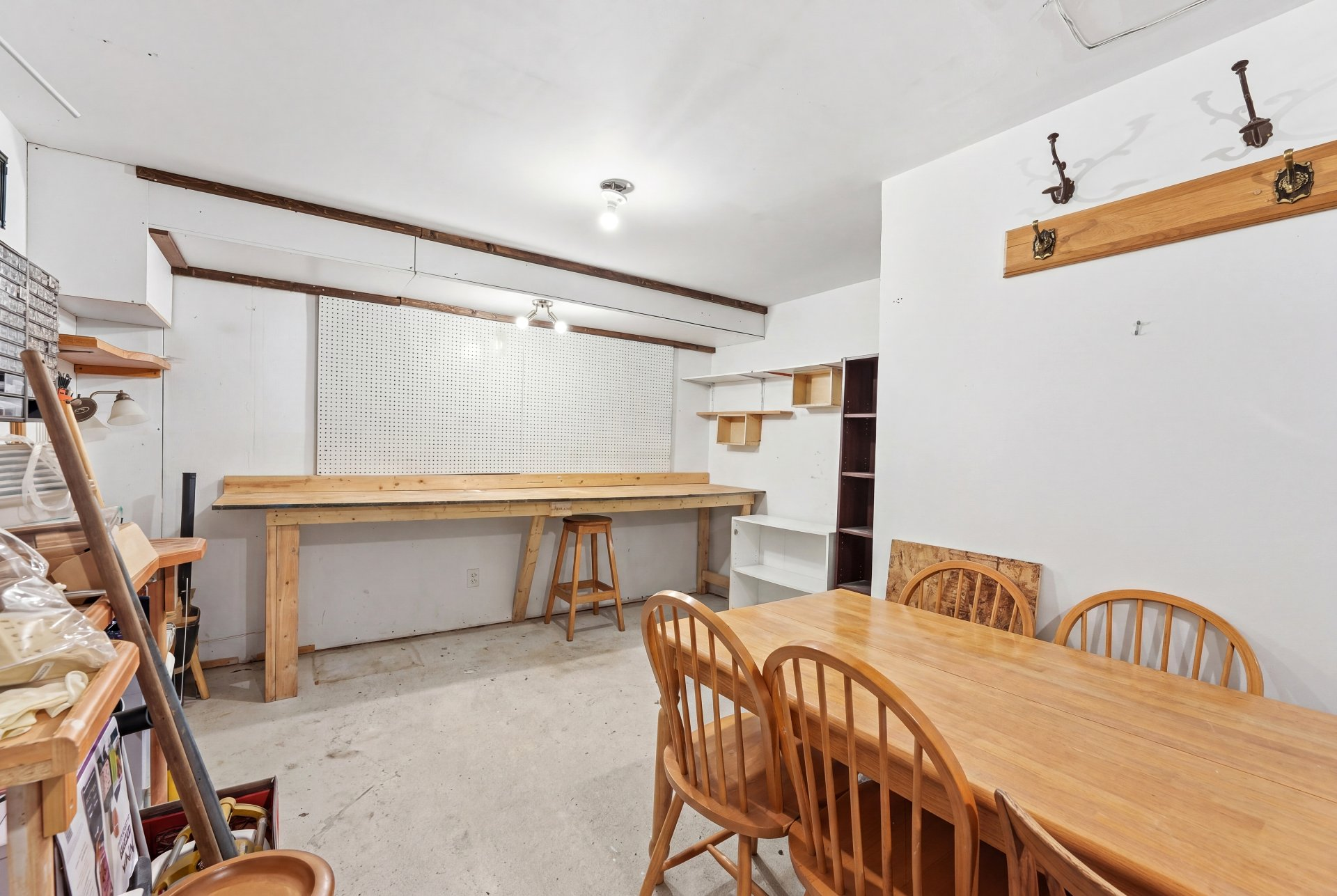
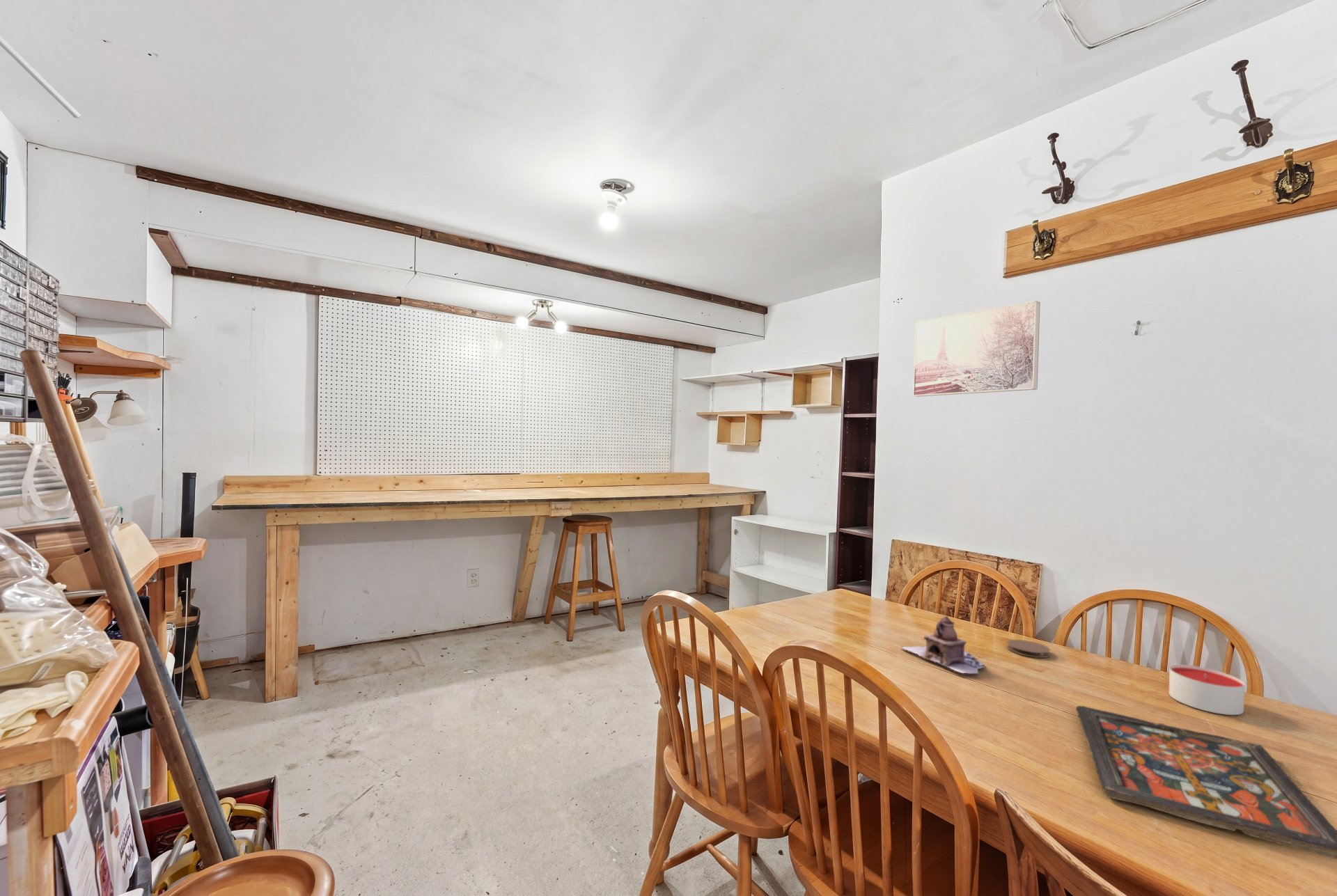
+ board game (1187, 767)
+ candle (1205, 687)
+ coaster (1028, 648)
+ teapot (948, 639)
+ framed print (971, 353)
